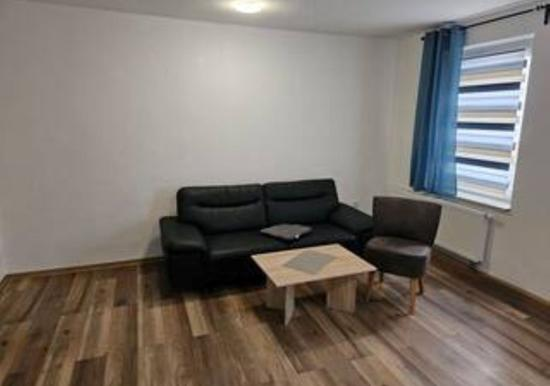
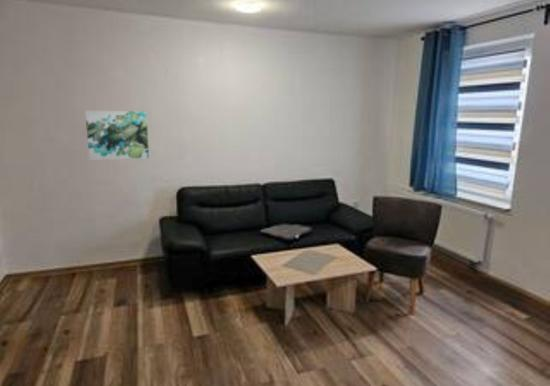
+ wall art (118, 135)
